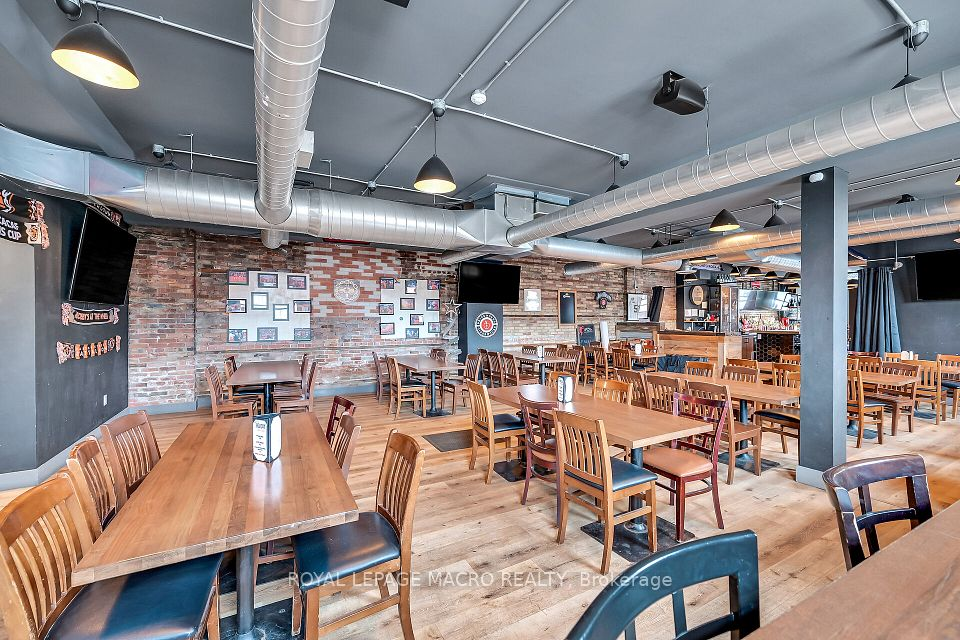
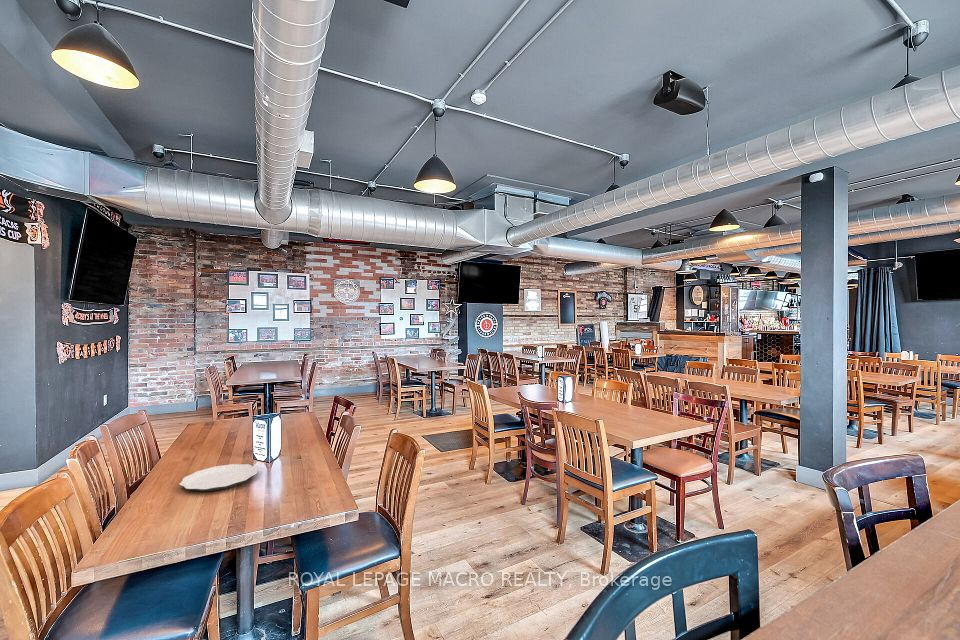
+ plate (220, 478)
